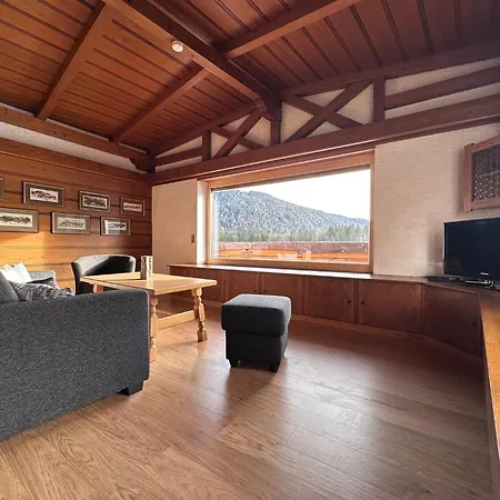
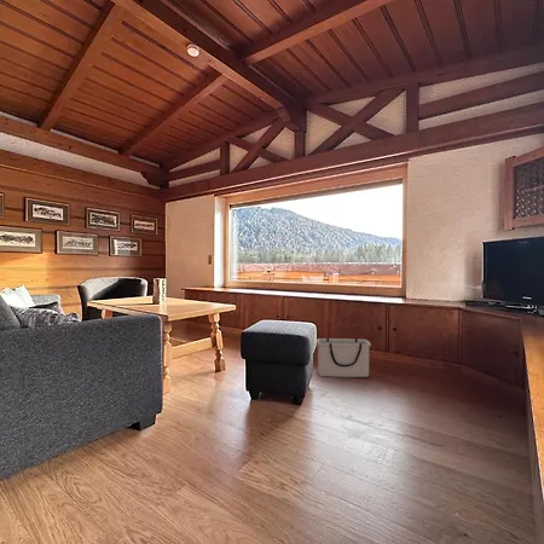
+ storage bin (342, 357)
